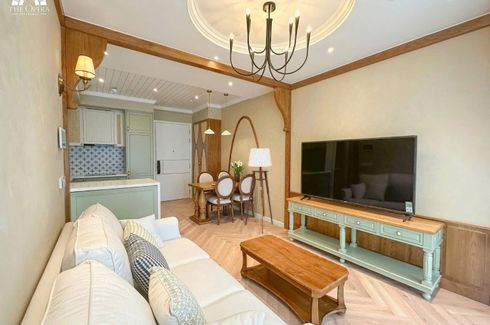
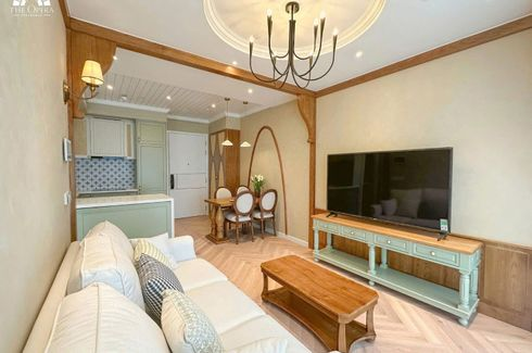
- floor lamp (261, 184)
